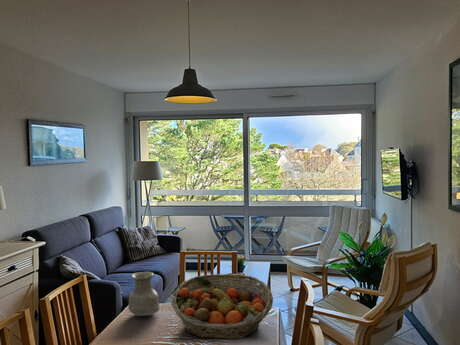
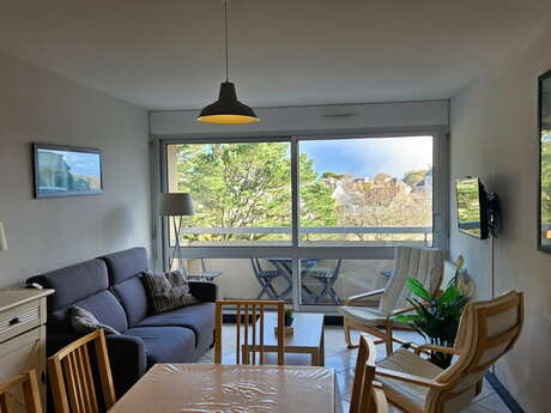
- vase (144, 294)
- fruit basket (222, 304)
